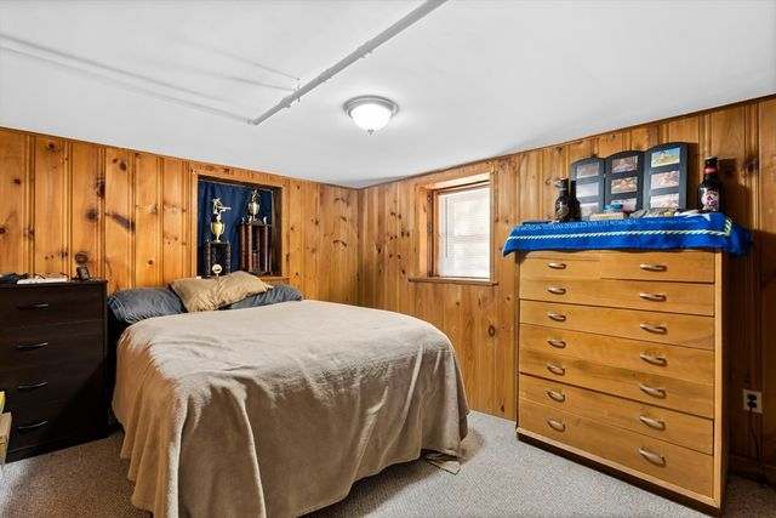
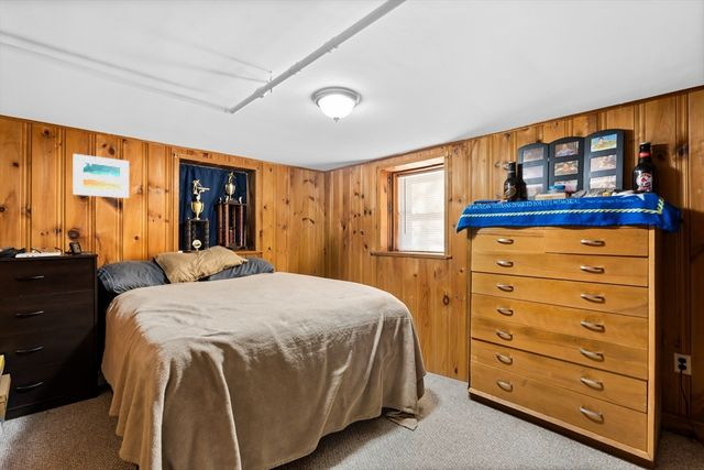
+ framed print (101, 176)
